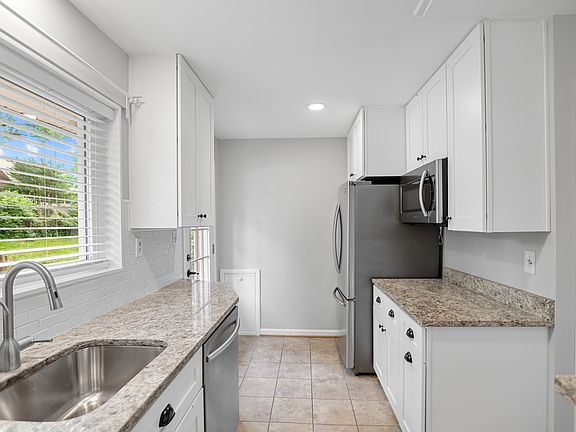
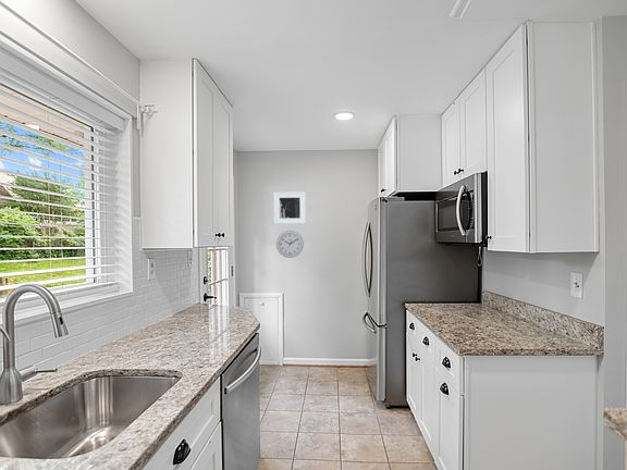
+ wall clock (290, 244)
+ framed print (290, 208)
